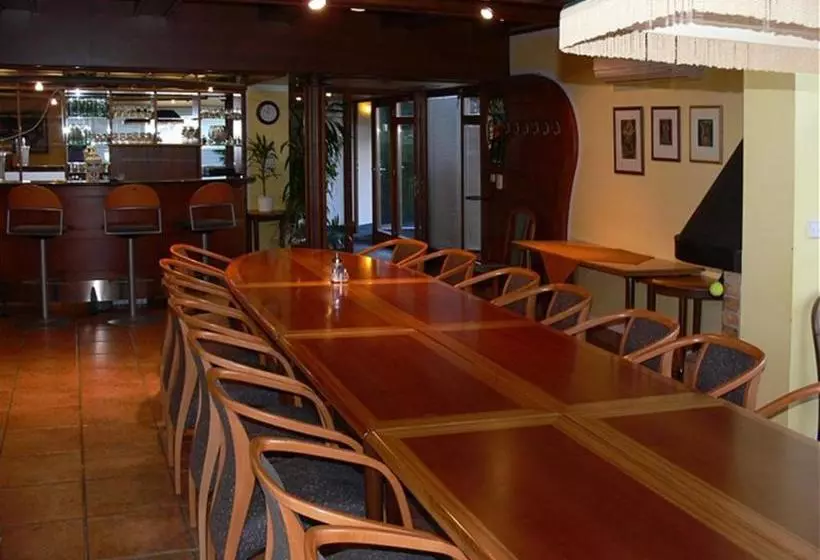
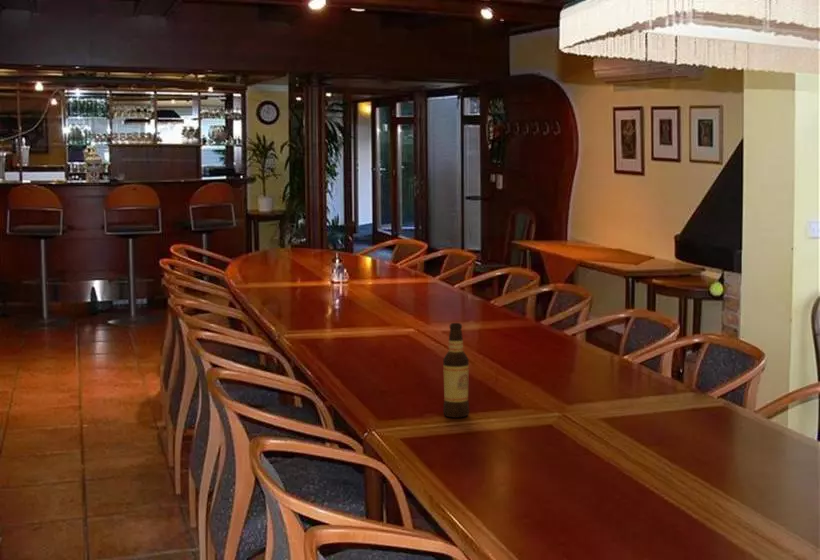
+ bottle (456, 369)
